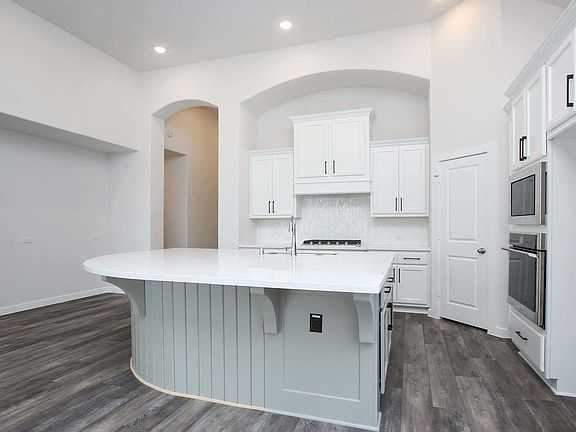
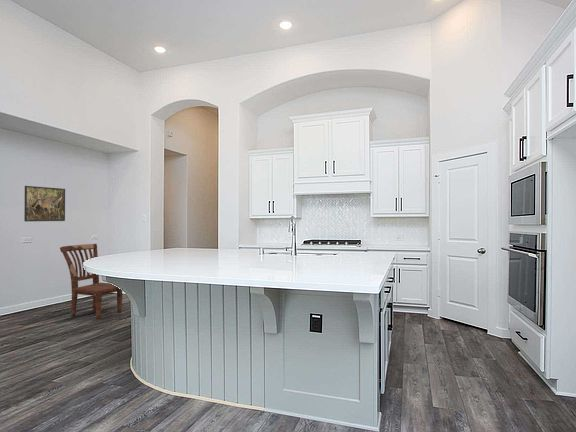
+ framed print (45, 204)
+ dining chair (93, 280)
